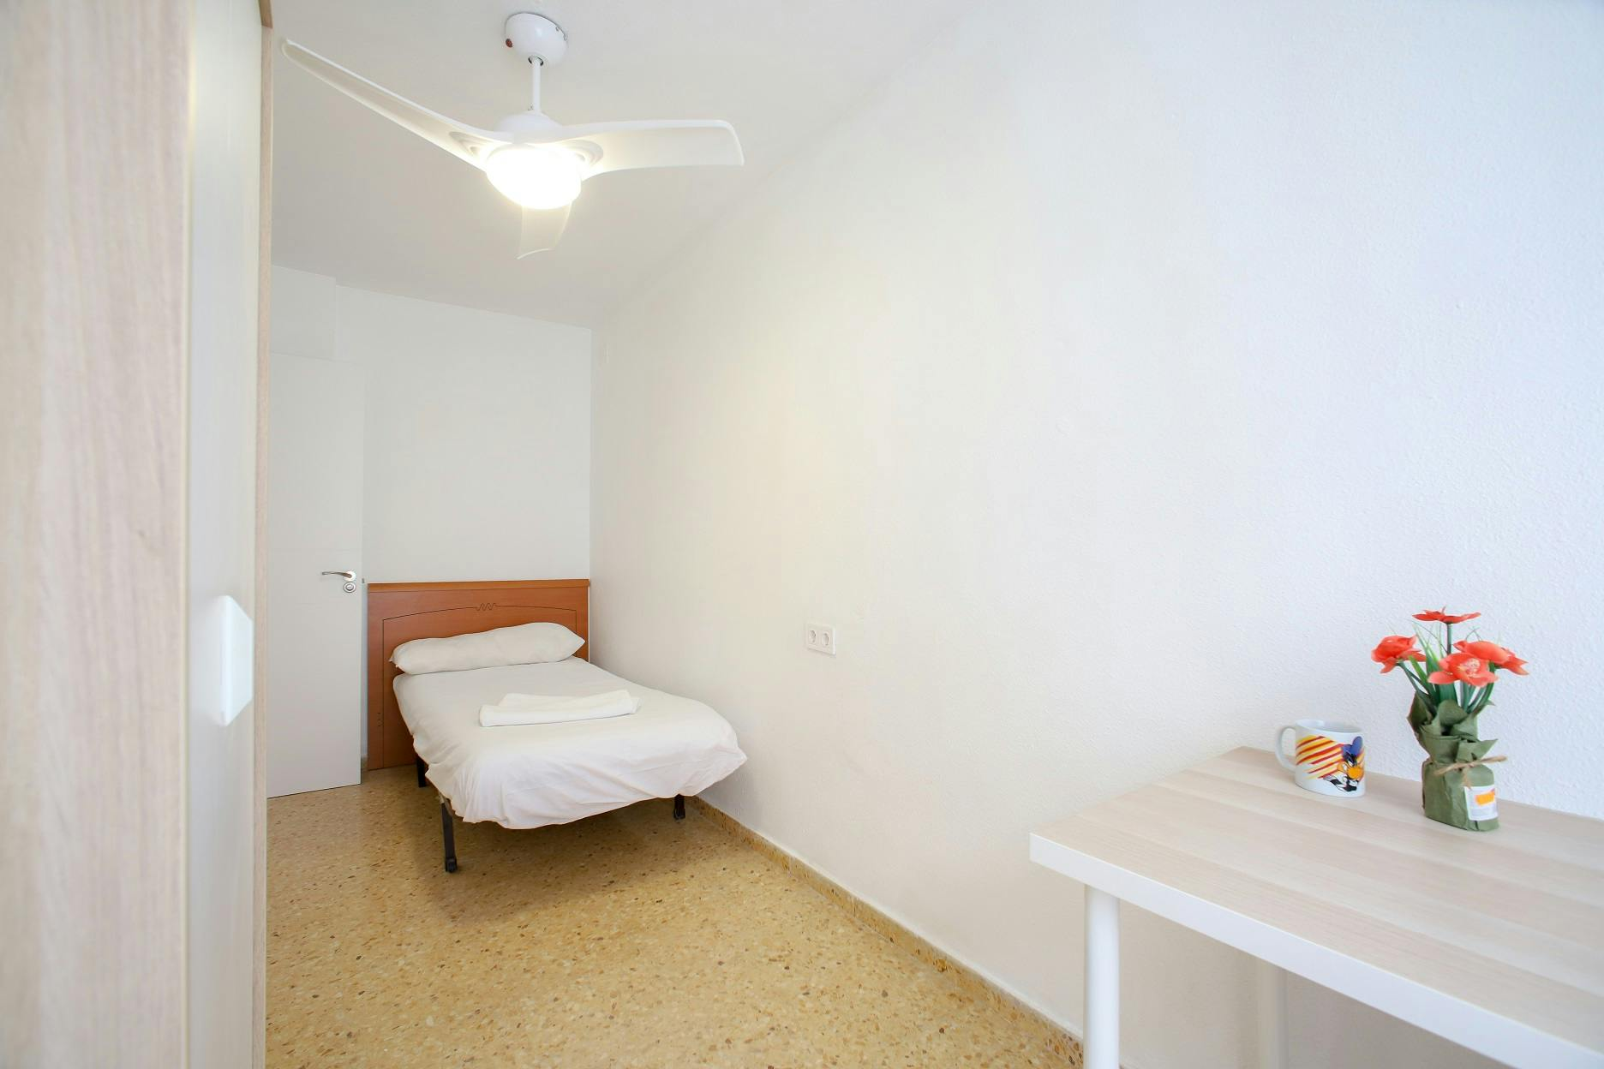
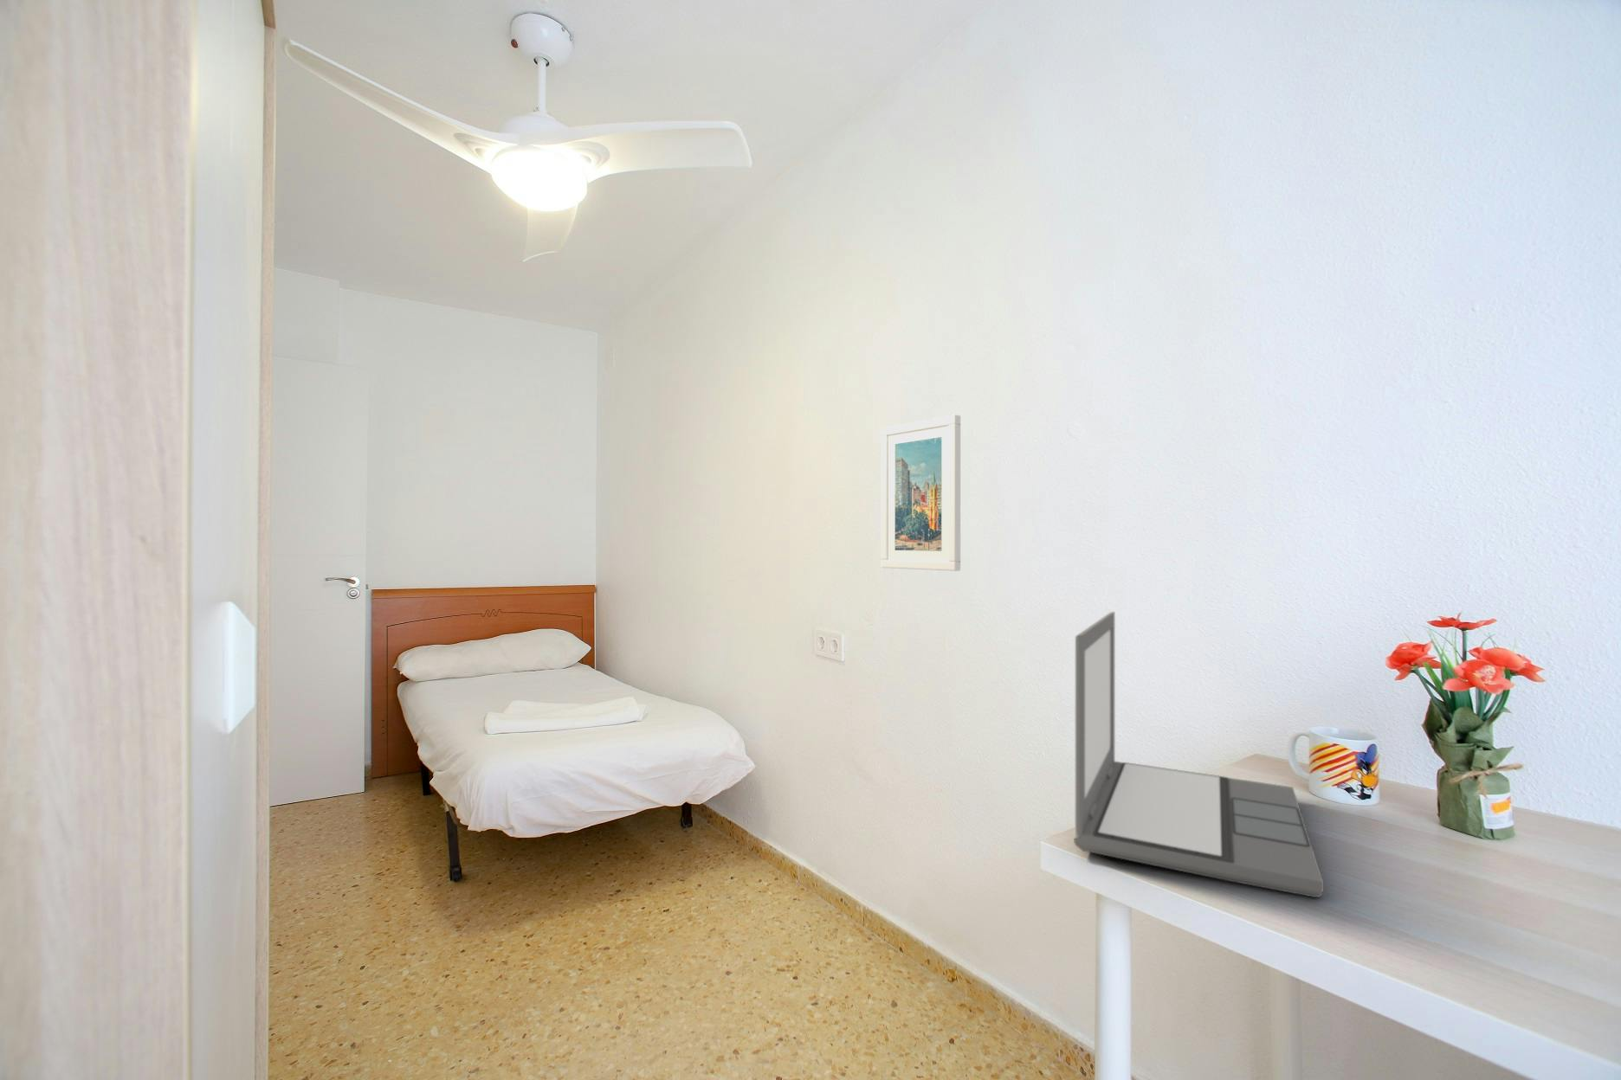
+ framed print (919, 495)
+ laptop (1187, 771)
